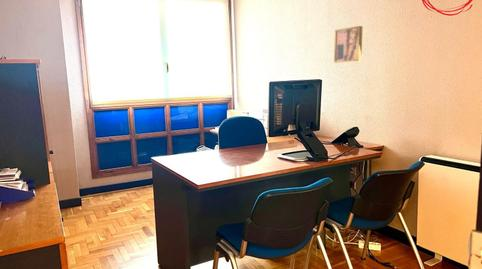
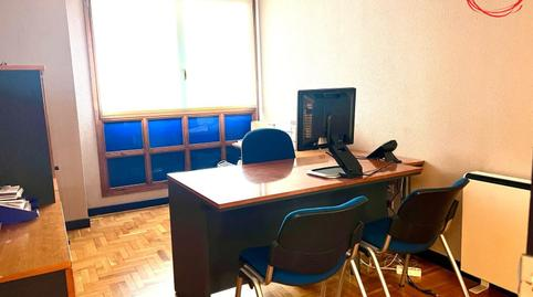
- wall art (347, 45)
